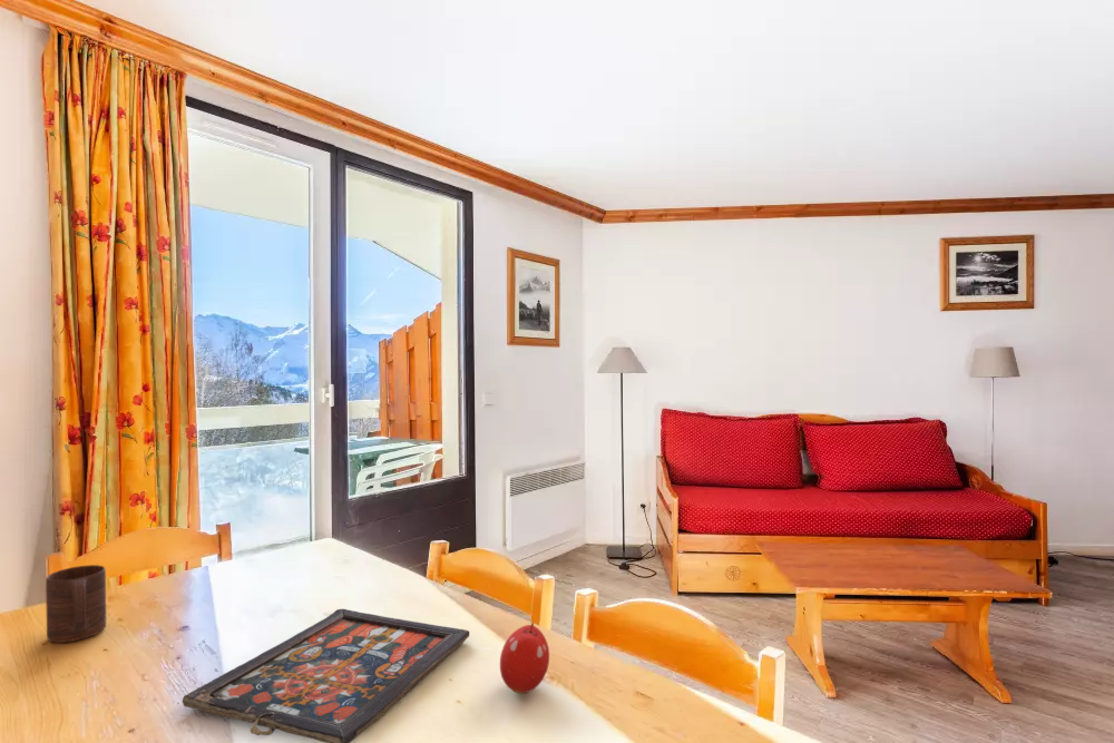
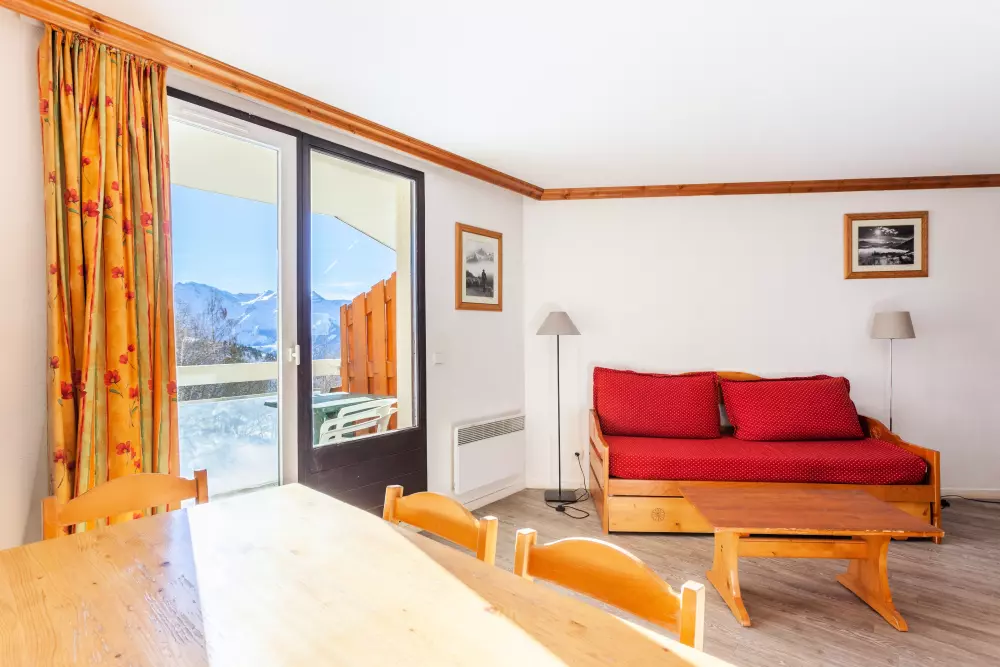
- board game (339, 666)
- cup (80, 604)
- fruit (525, 654)
